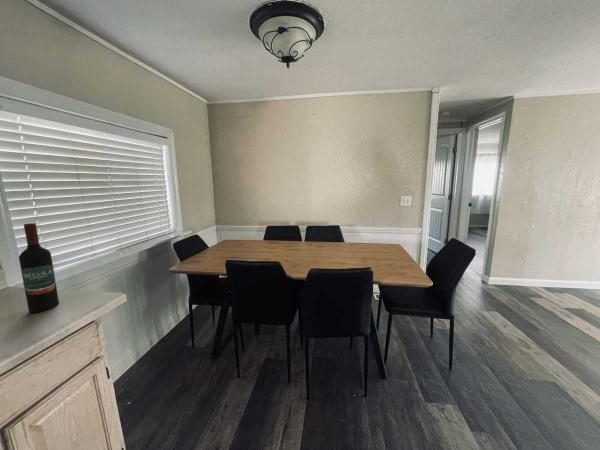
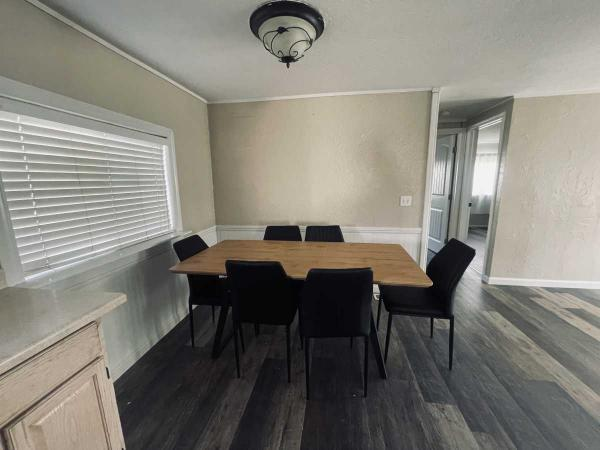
- wine bottle (37, 266)
